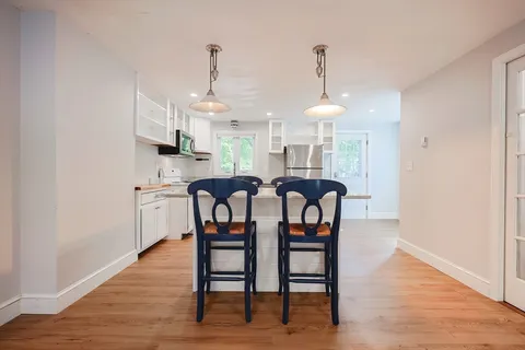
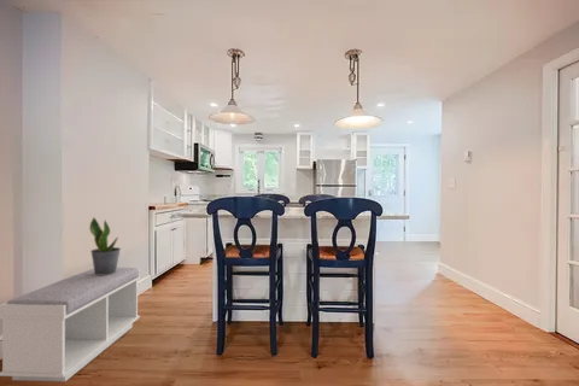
+ bench (83, 314)
+ potted plant (105, 244)
